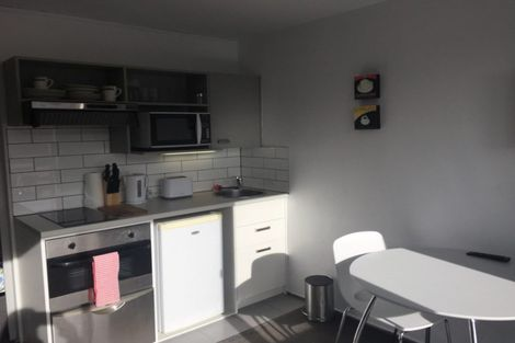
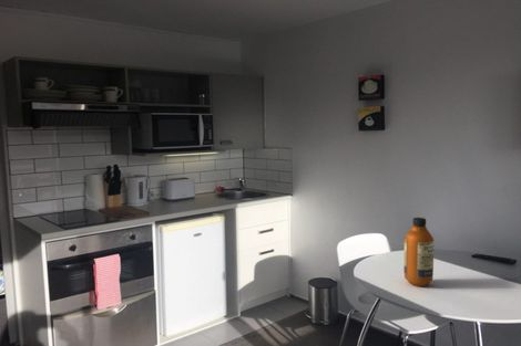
+ bottle (418, 251)
